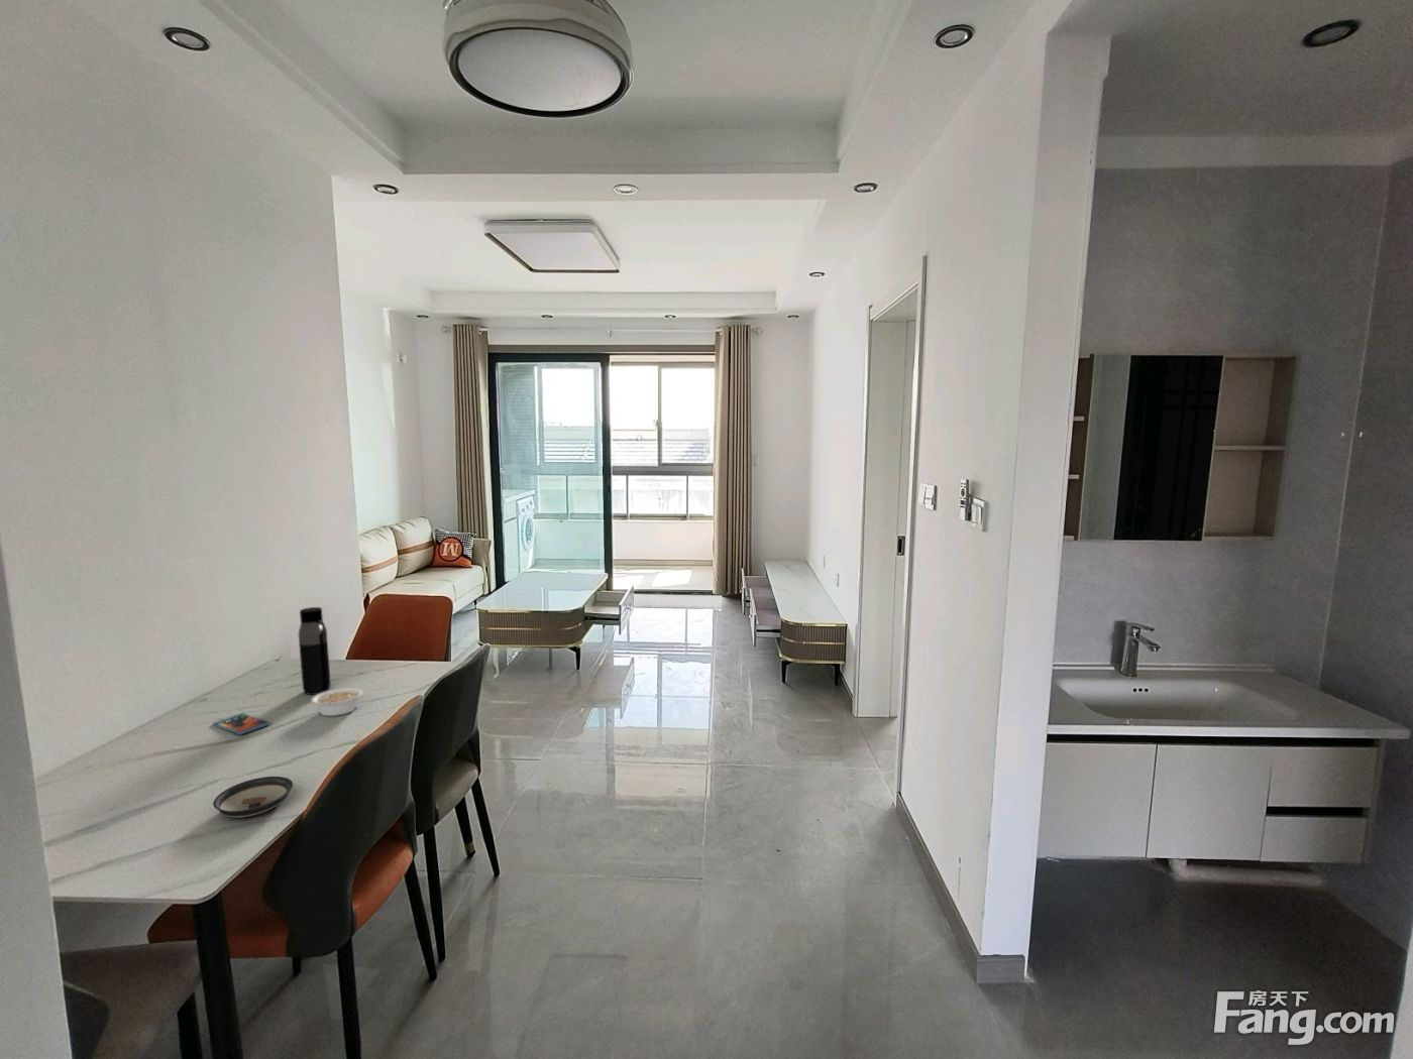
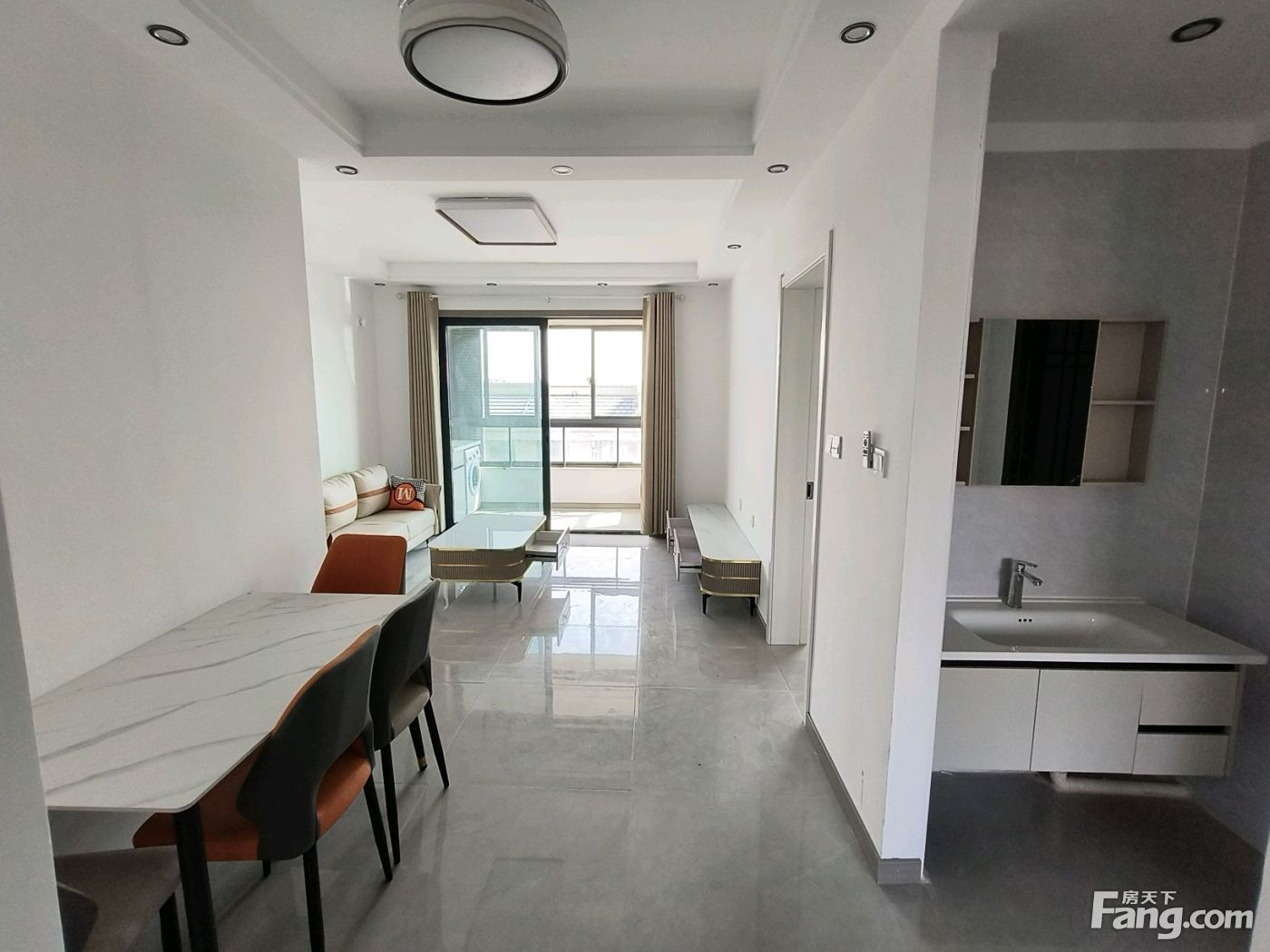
- legume (339, 701)
- saucer (255, 800)
- smartphone (241, 723)
- water bottle (314, 651)
